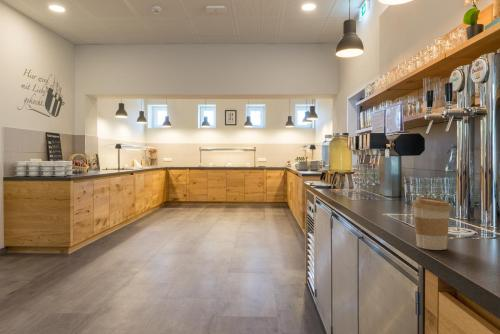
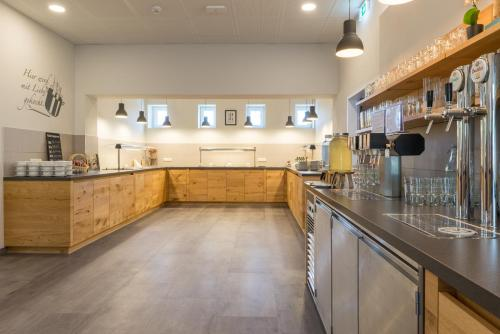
- coffee cup (431, 222)
